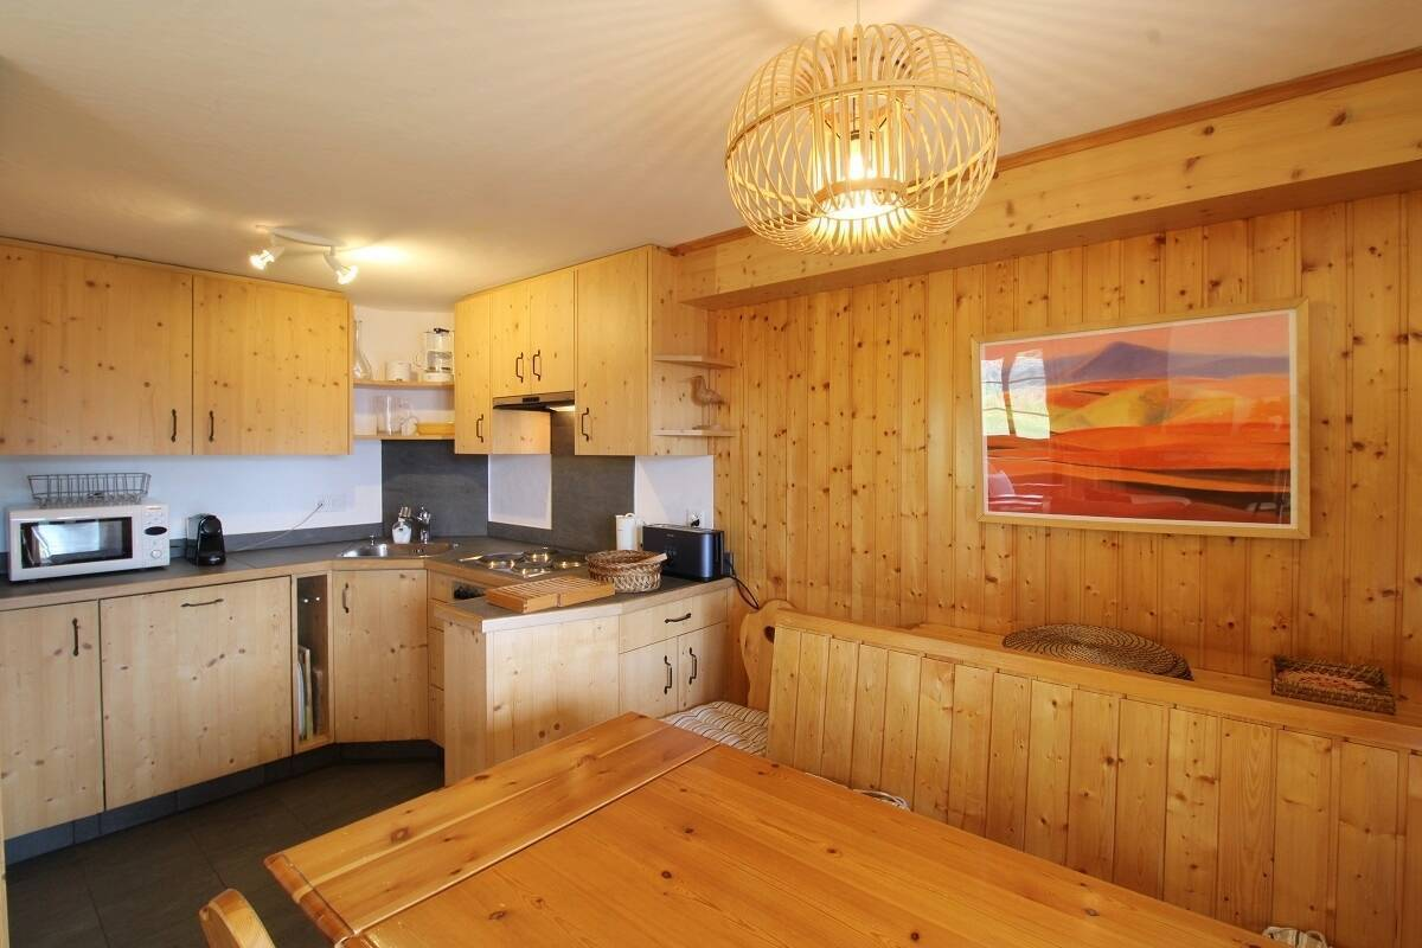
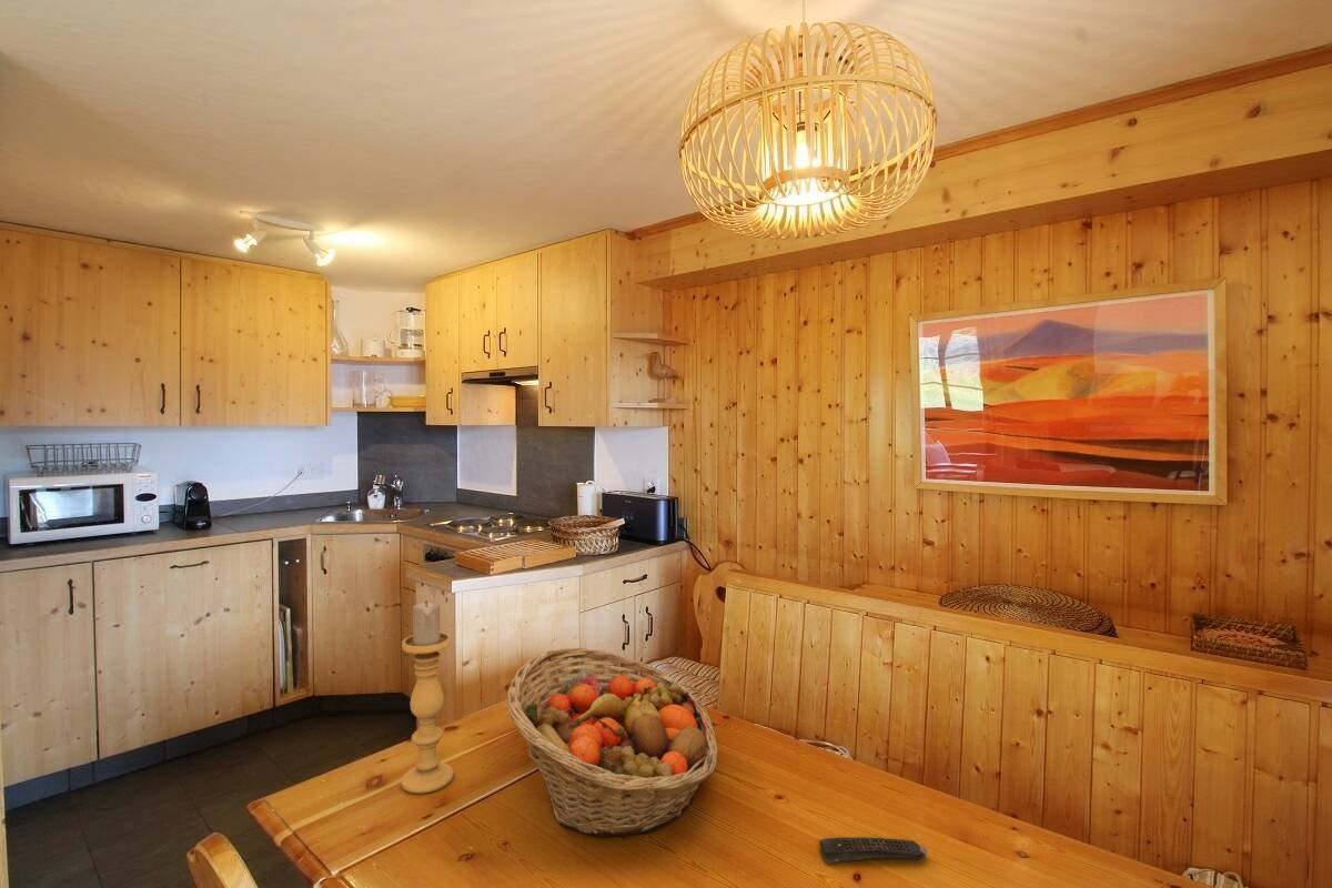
+ candle holder (426, 689)
+ remote control (874, 849)
+ fruit basket (615, 727)
